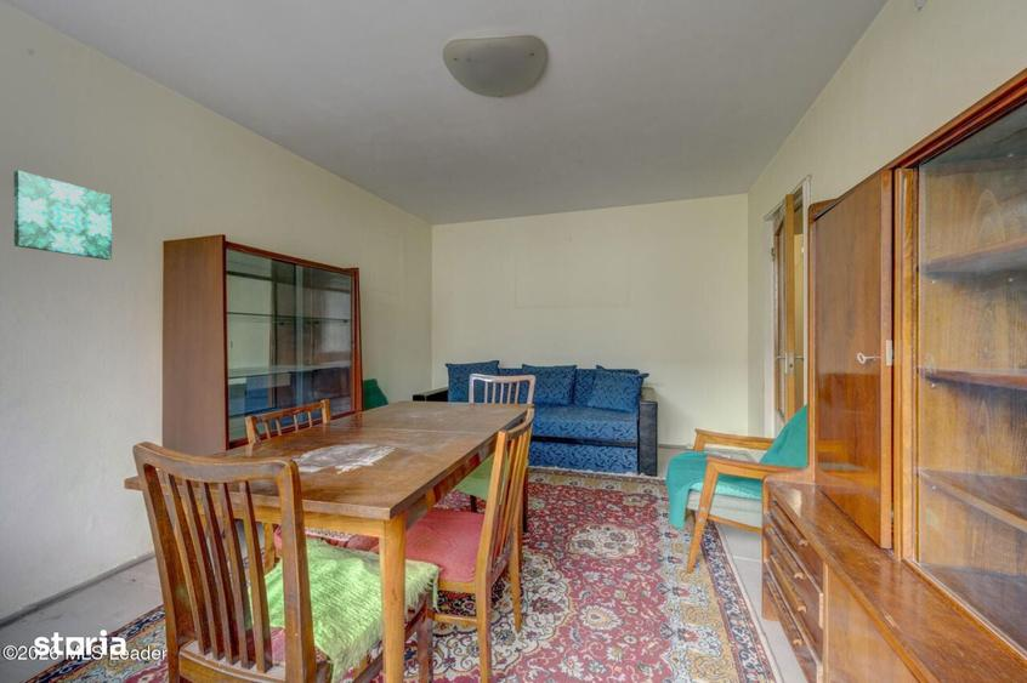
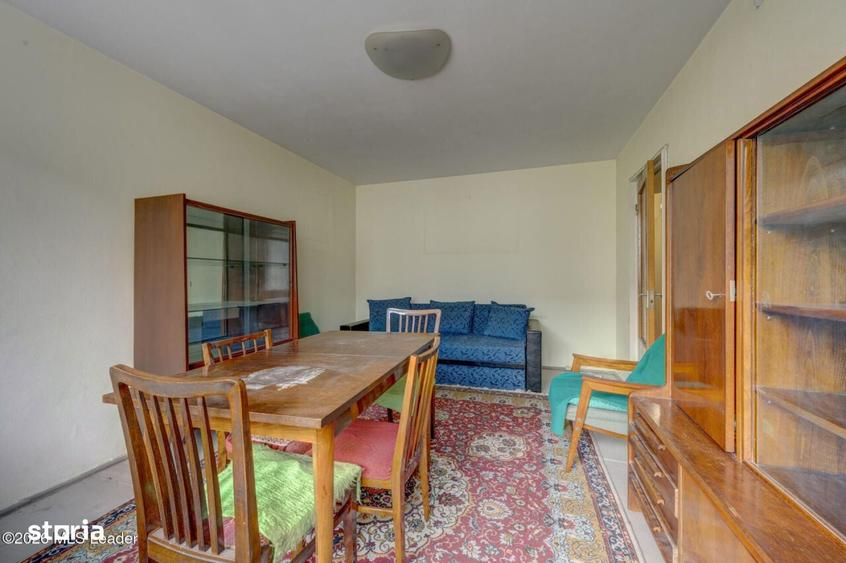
- wall art (66, 218)
